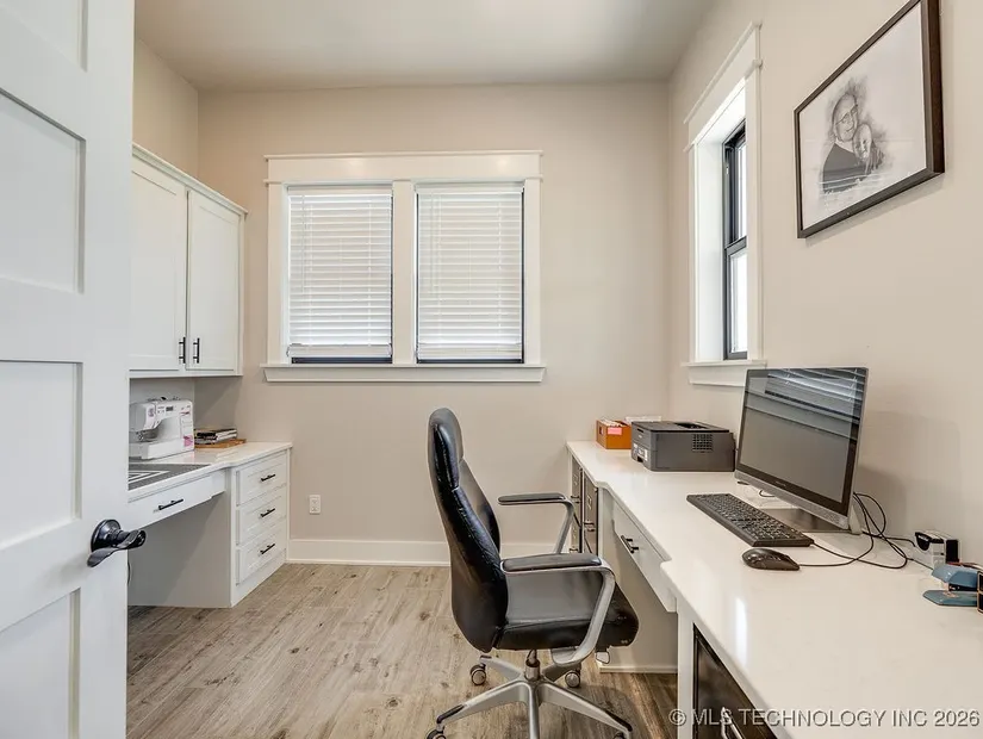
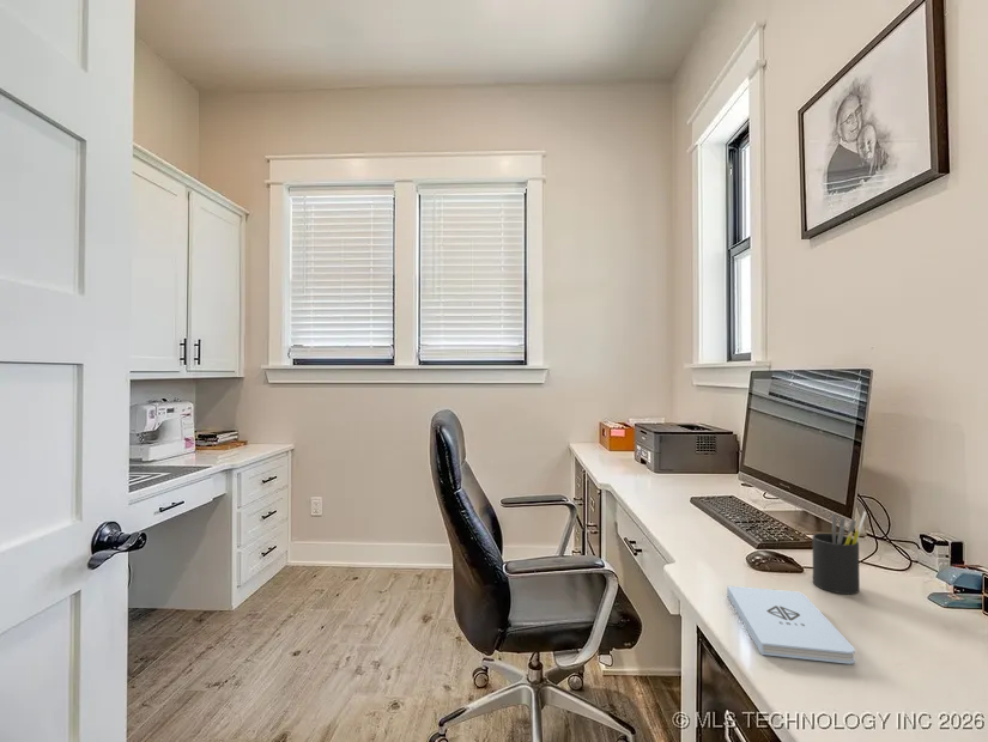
+ notepad (783, 619)
+ pen holder (838, 547)
